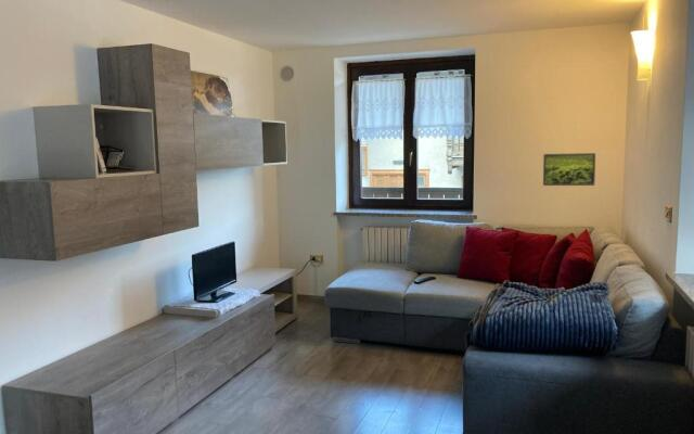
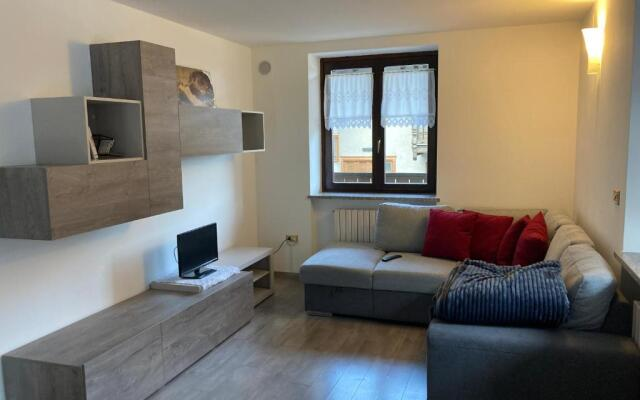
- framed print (568, 169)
